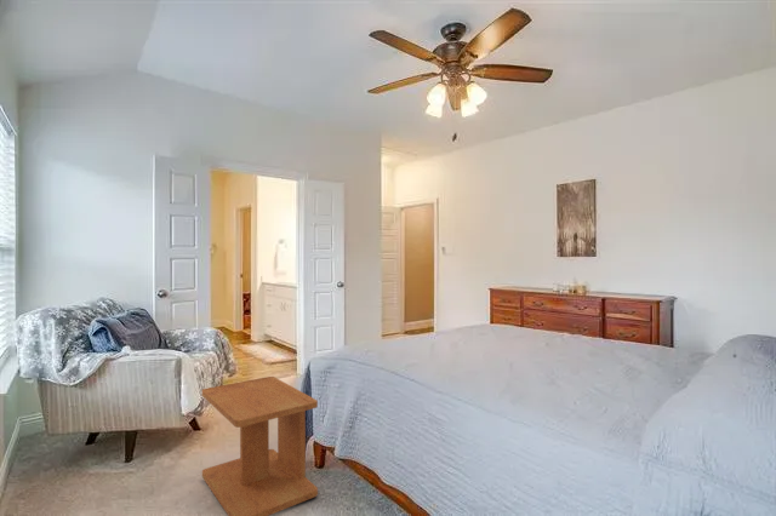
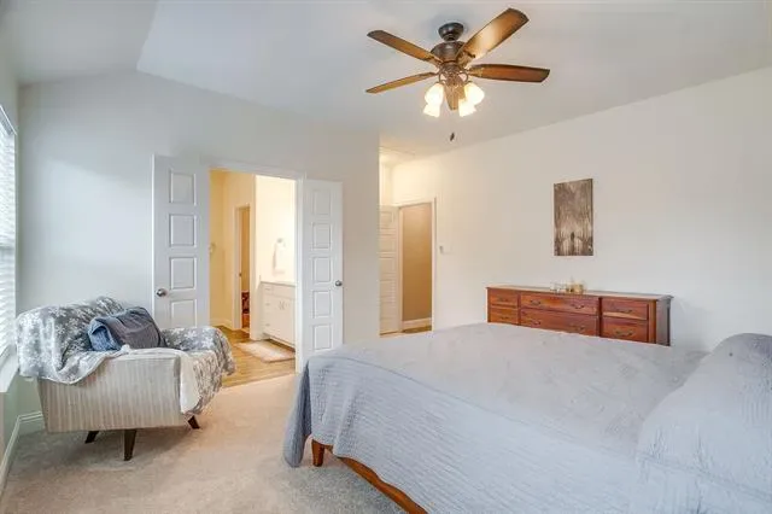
- side table (257, 441)
